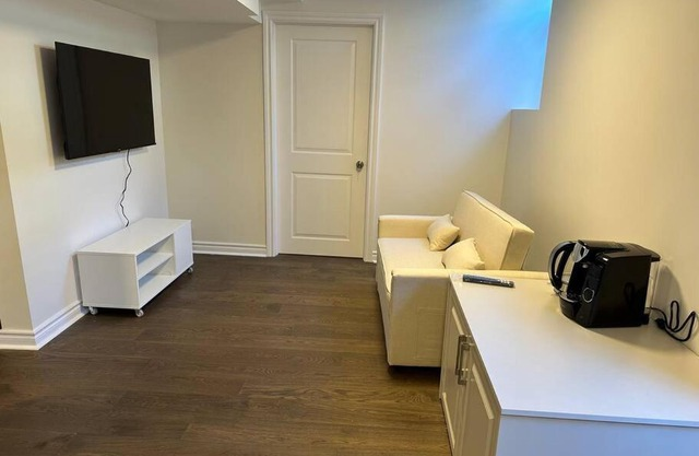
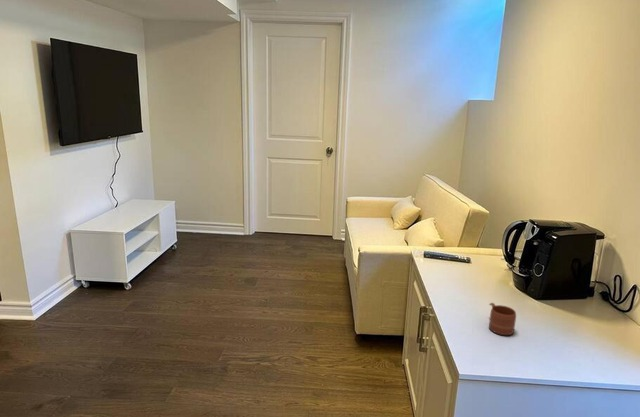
+ mug (499, 316)
